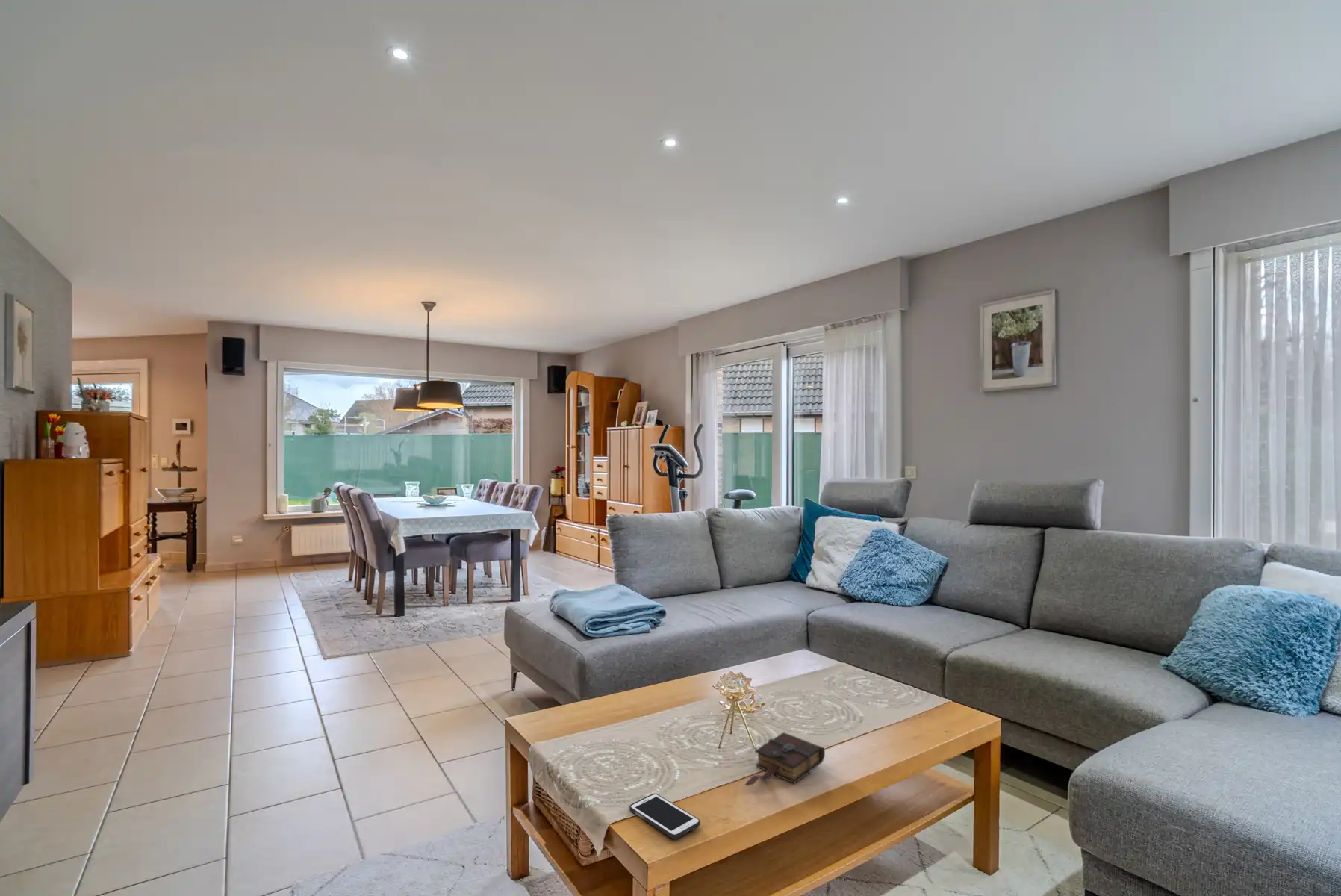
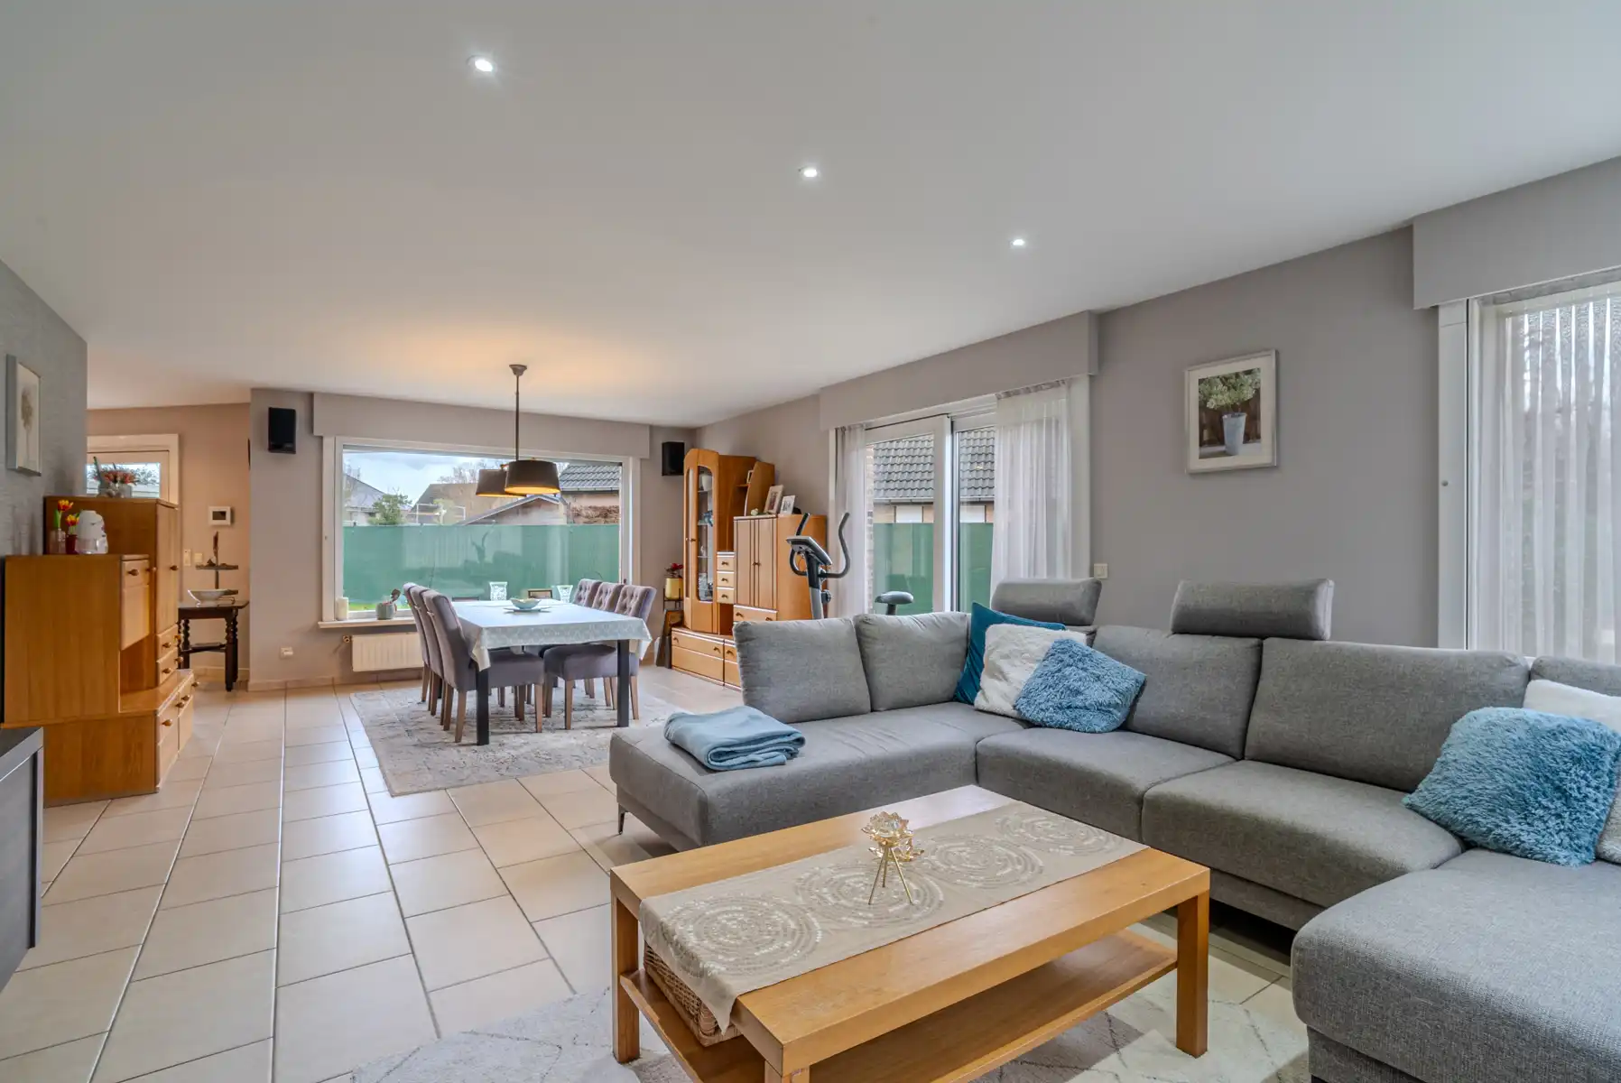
- cell phone (664, 815)
- book (777, 762)
